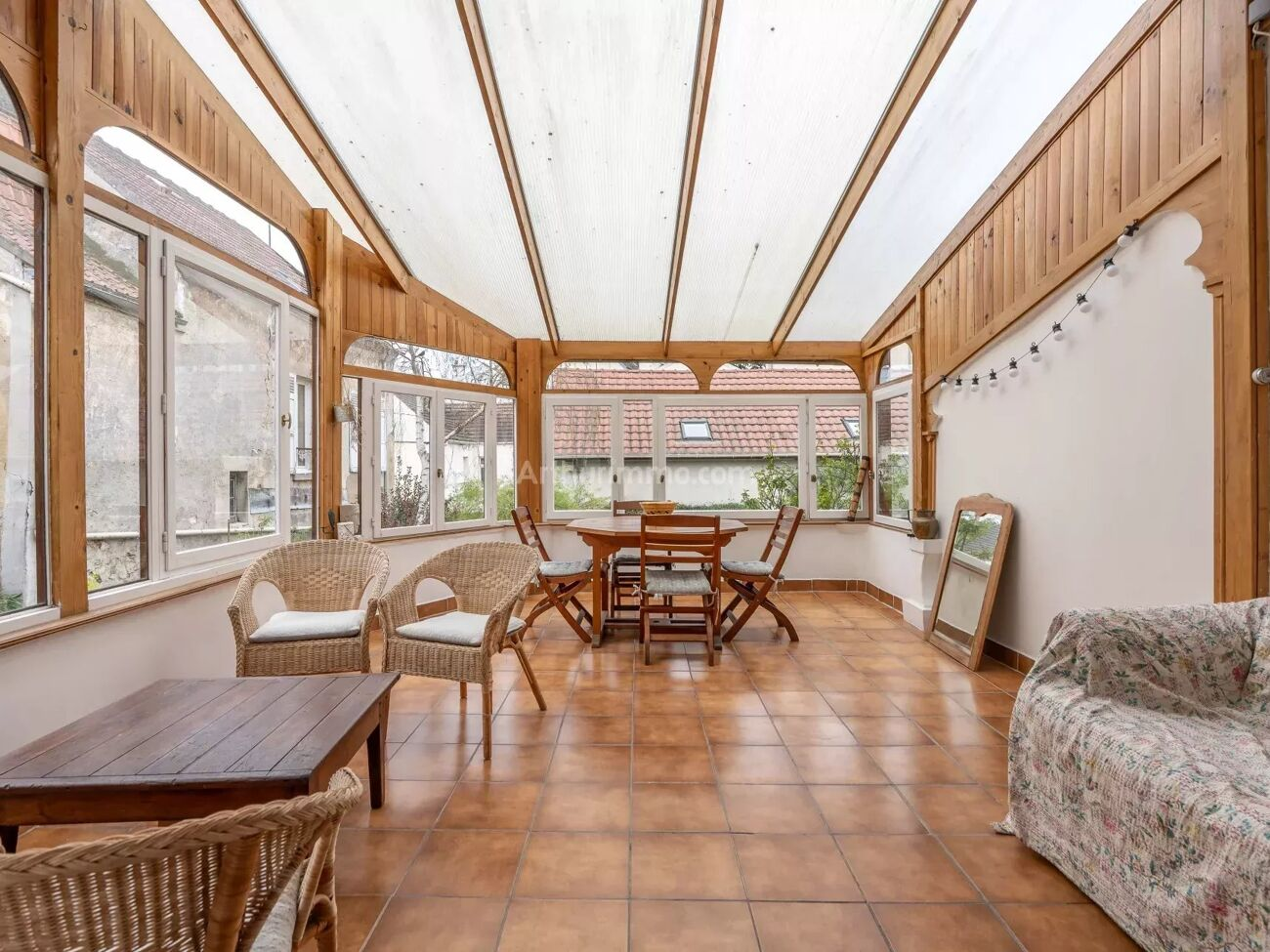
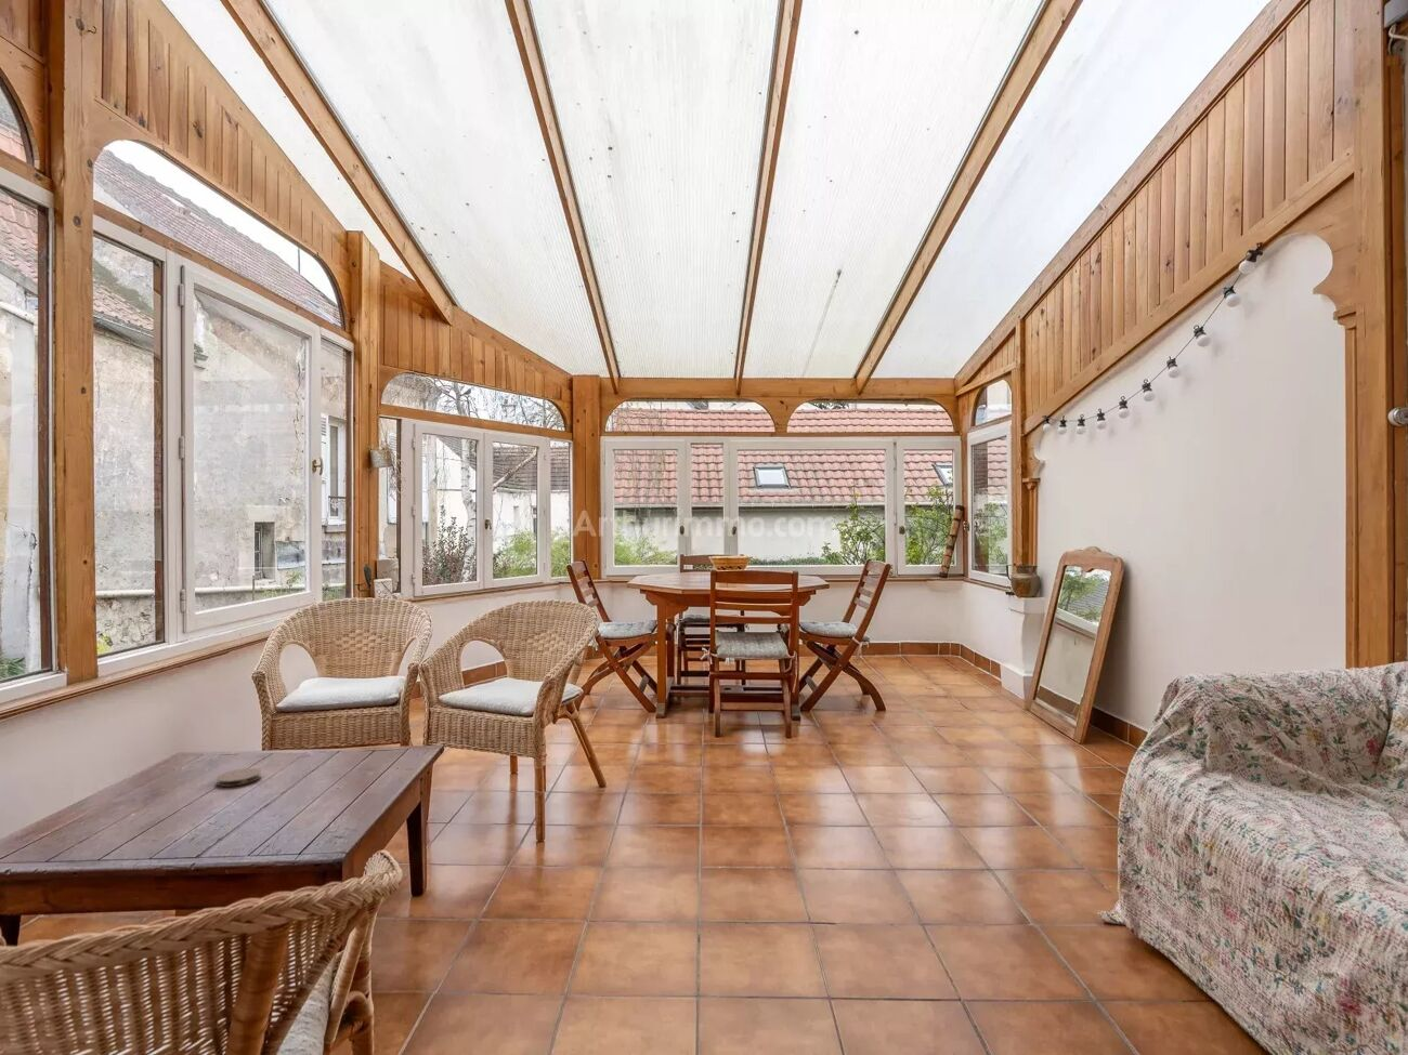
+ coaster (238, 777)
